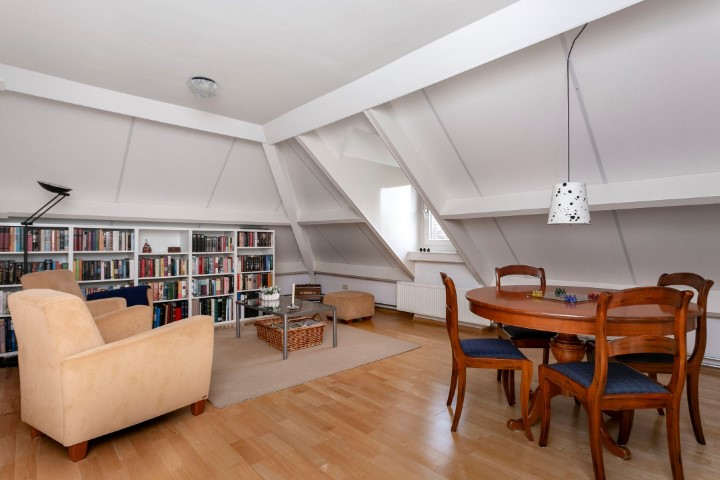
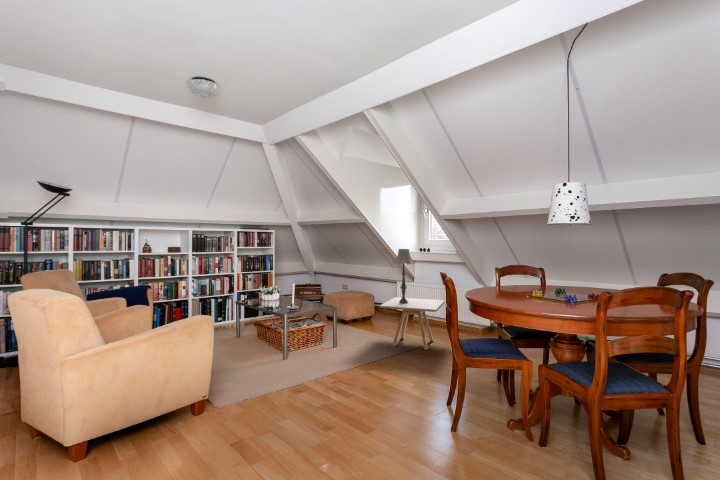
+ side table (419, 322)
+ table lamp (403, 275)
